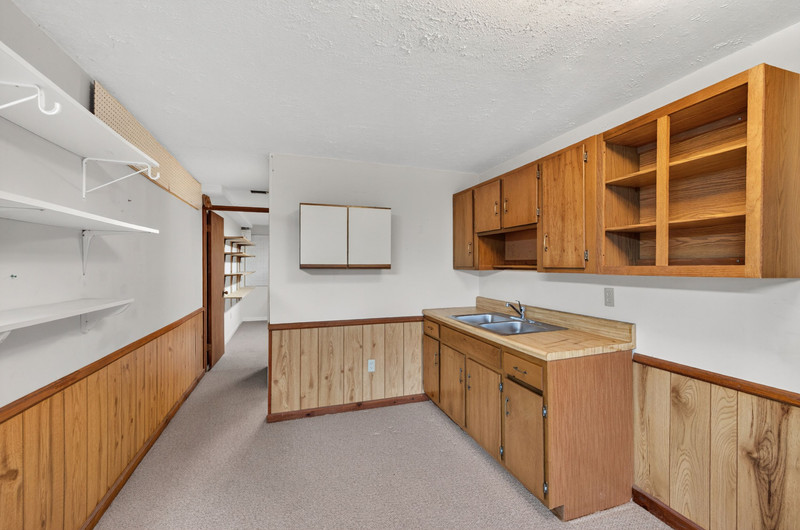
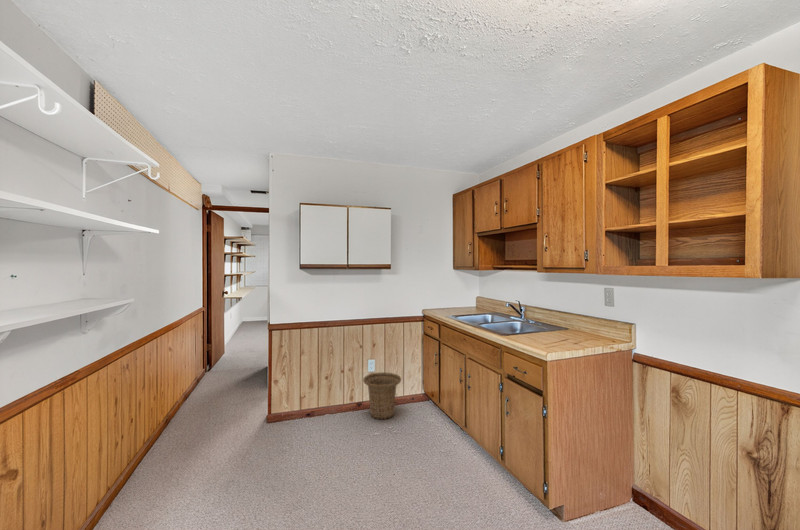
+ basket (382, 396)
